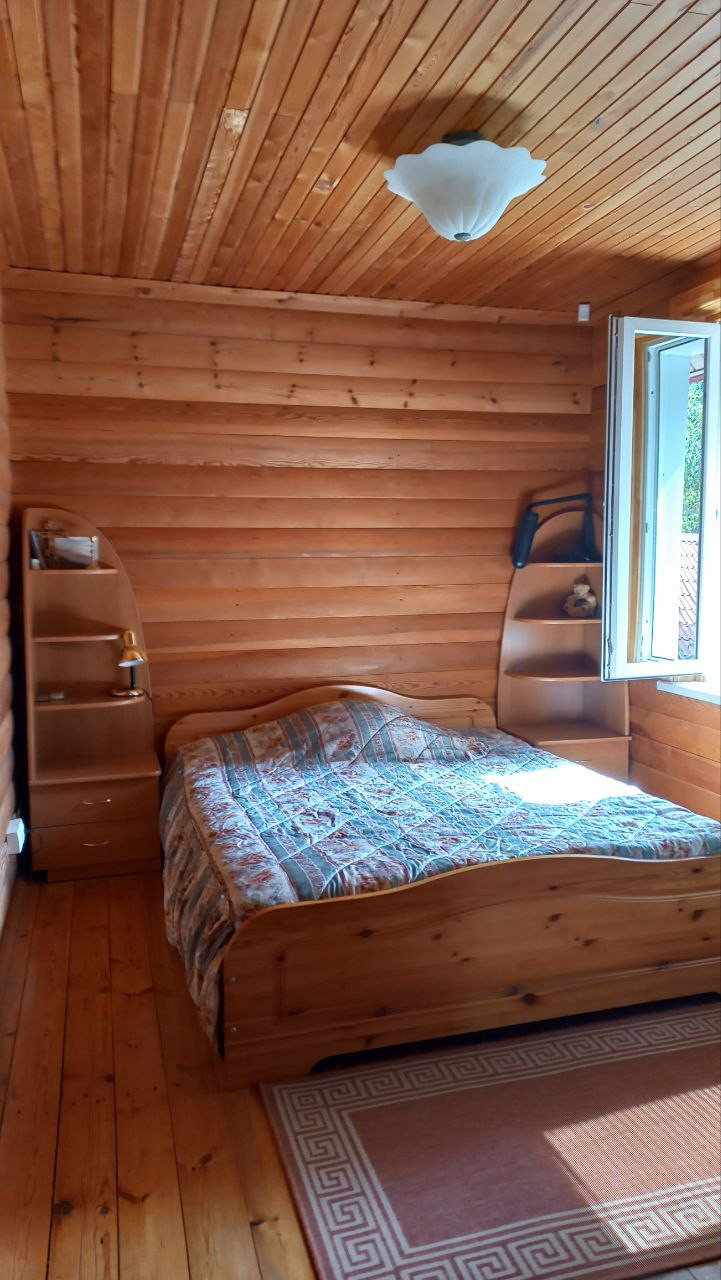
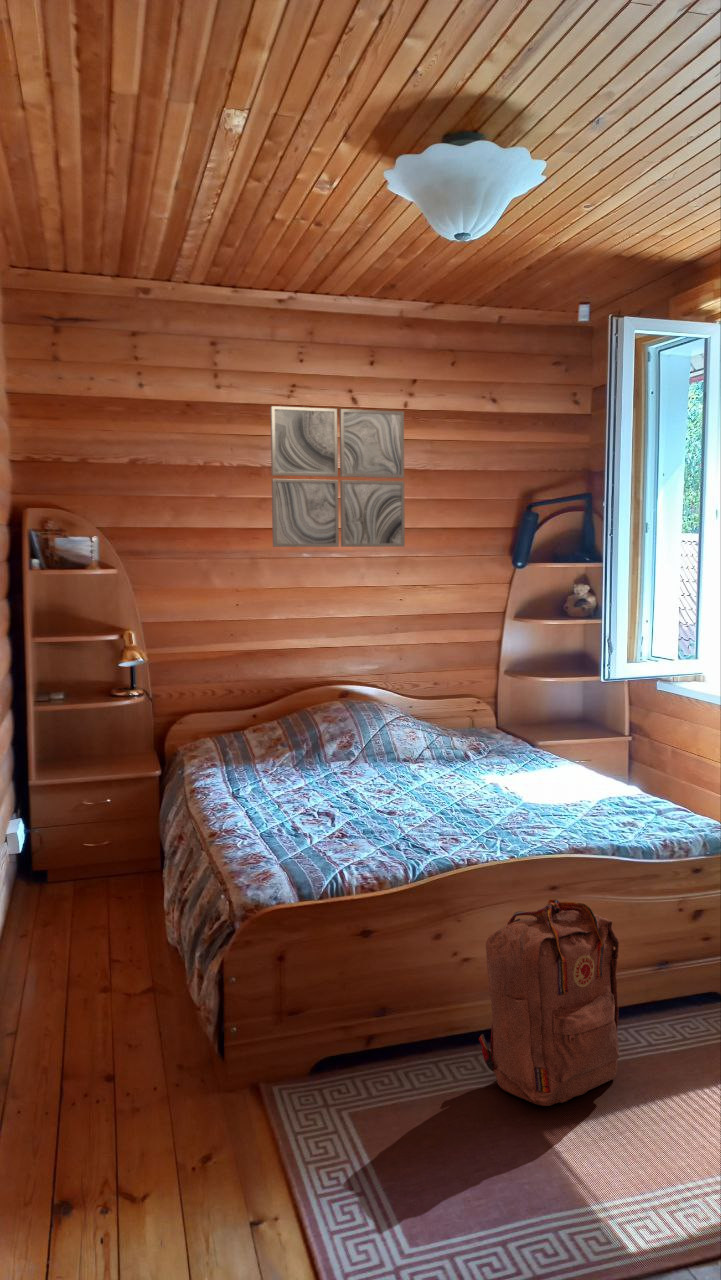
+ backpack (548, 990)
+ wall art (340, 476)
